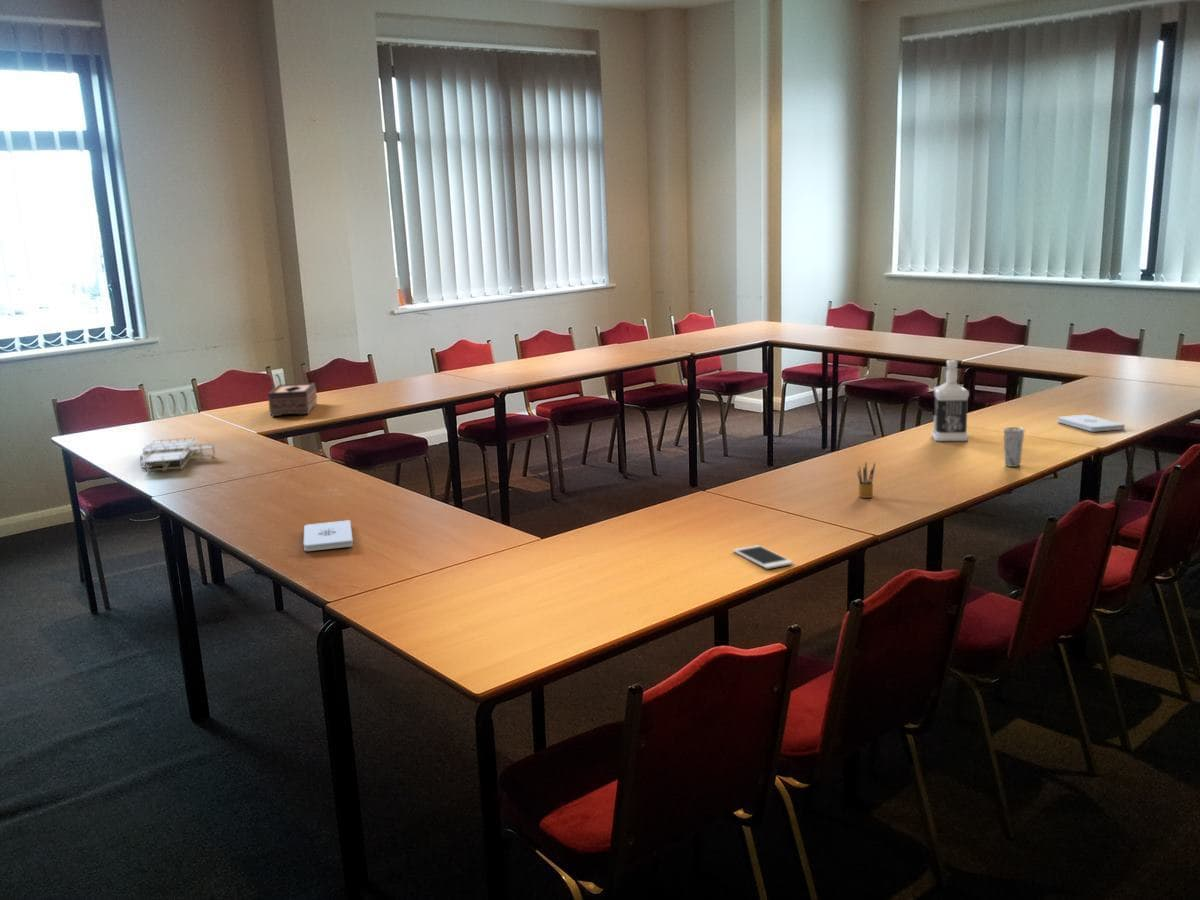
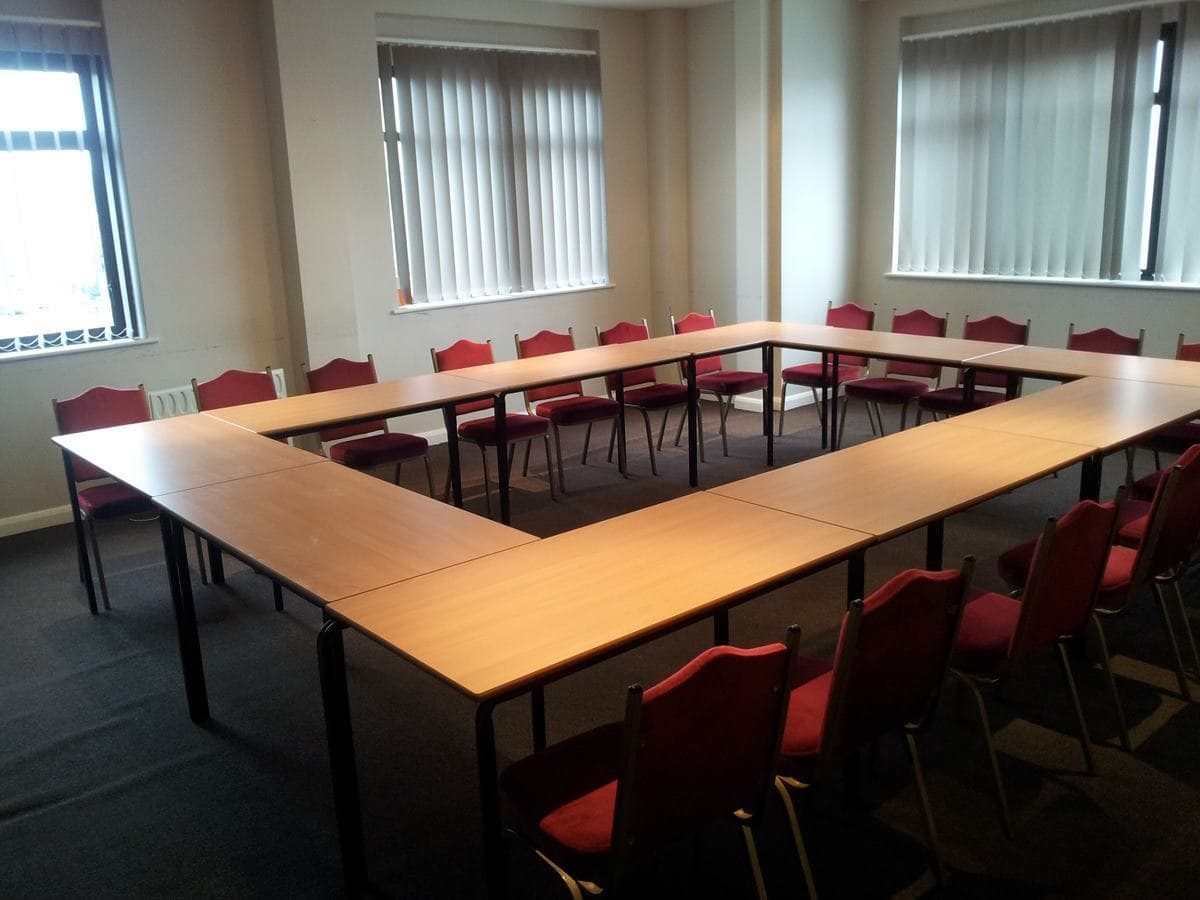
- notepad (1089, 422)
- bottle (950, 399)
- notepad (328, 535)
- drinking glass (1013, 447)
- pencil box (866, 480)
- cell phone (762, 556)
- document tray (178, 452)
- tissue box (293, 399)
